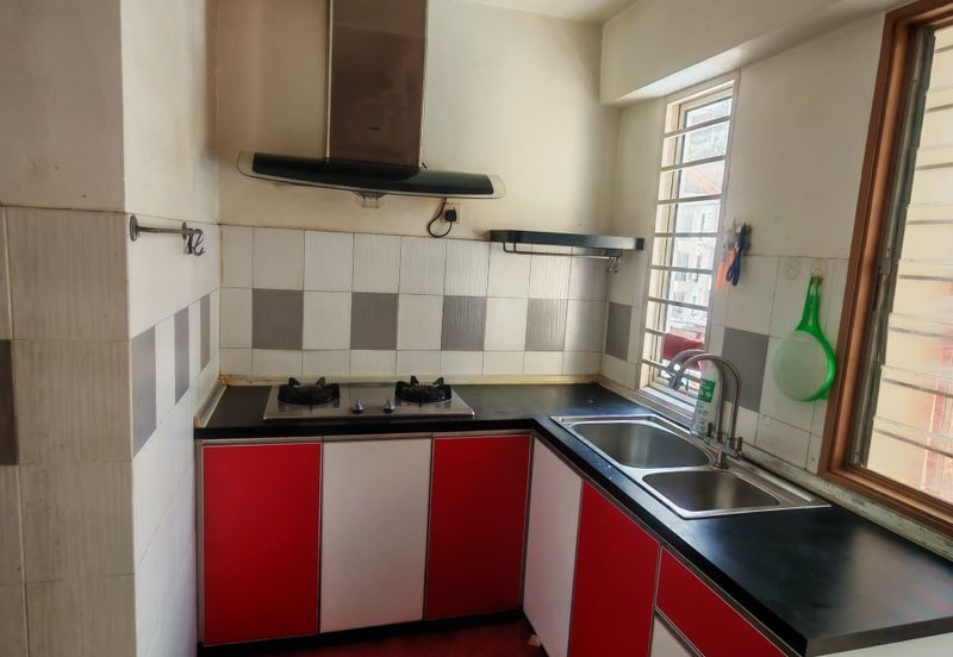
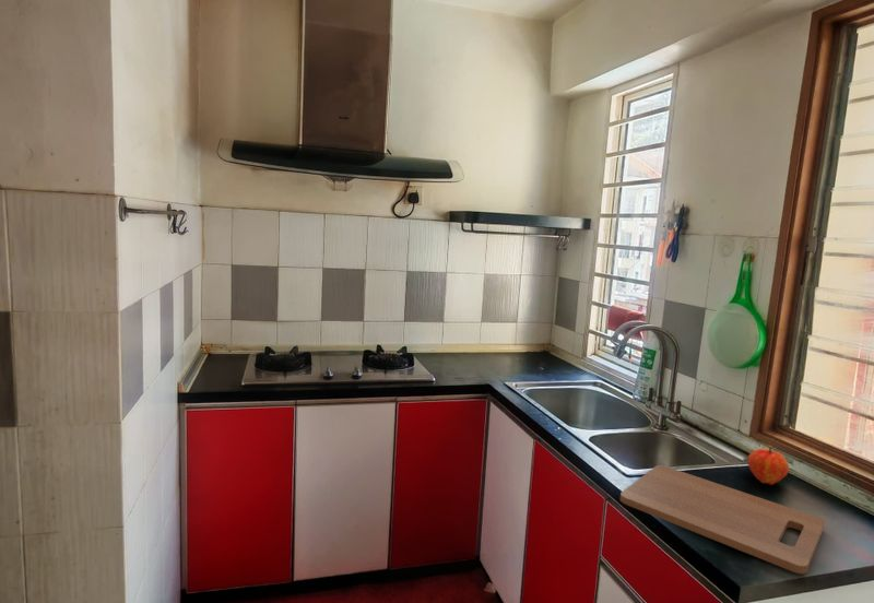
+ cutting board (719, 510)
+ fruit (767, 464)
